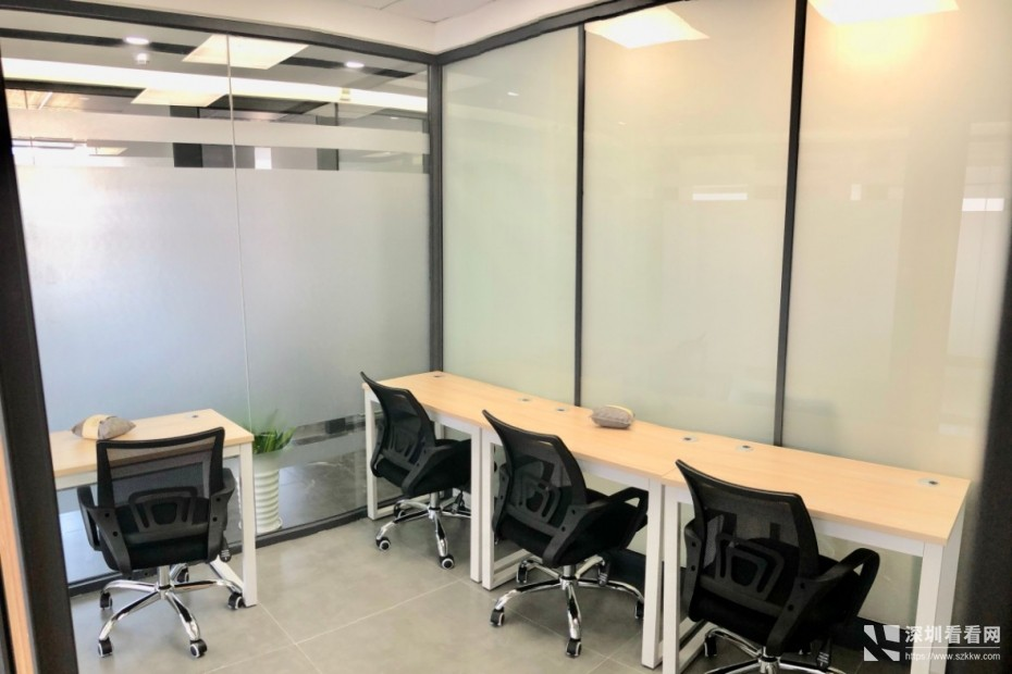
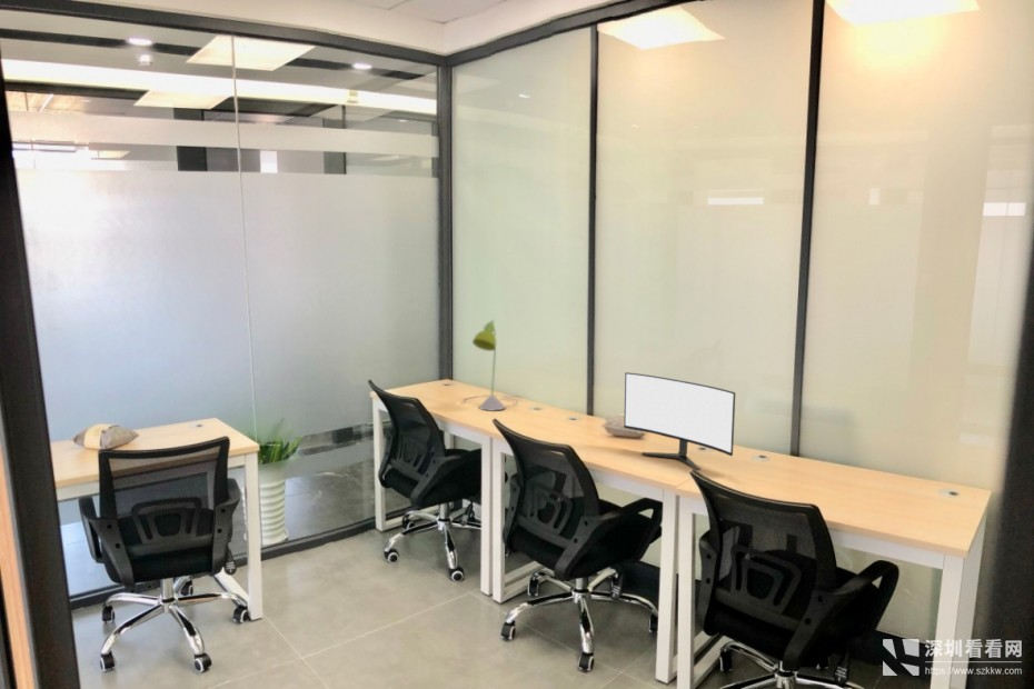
+ monitor (677, 420)
+ desk lamp (483, 349)
